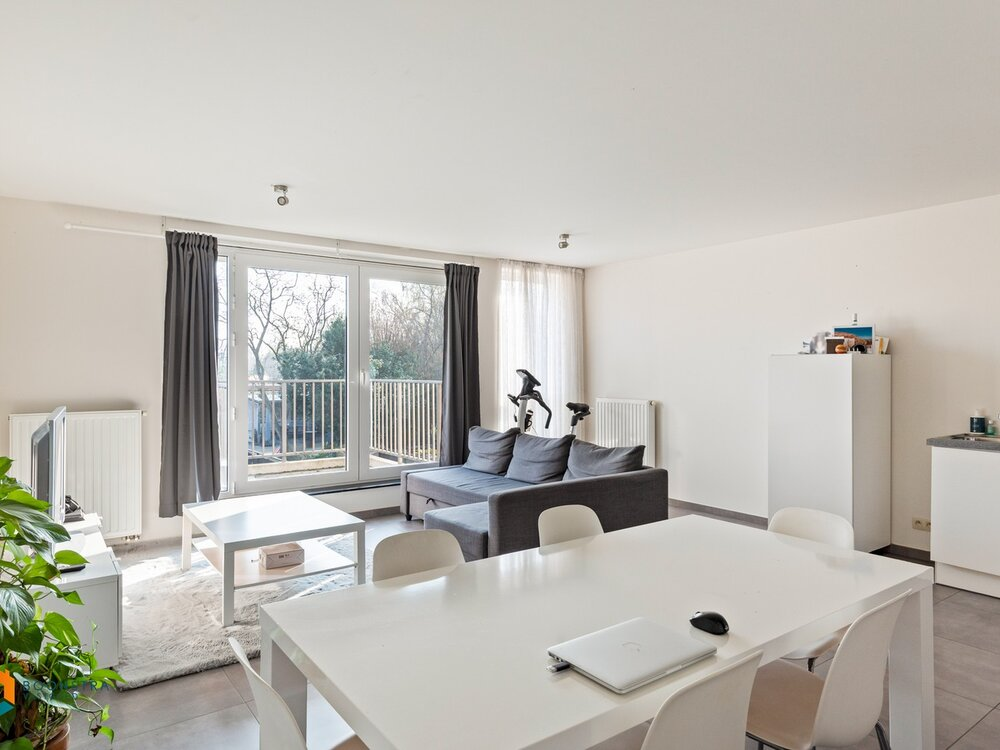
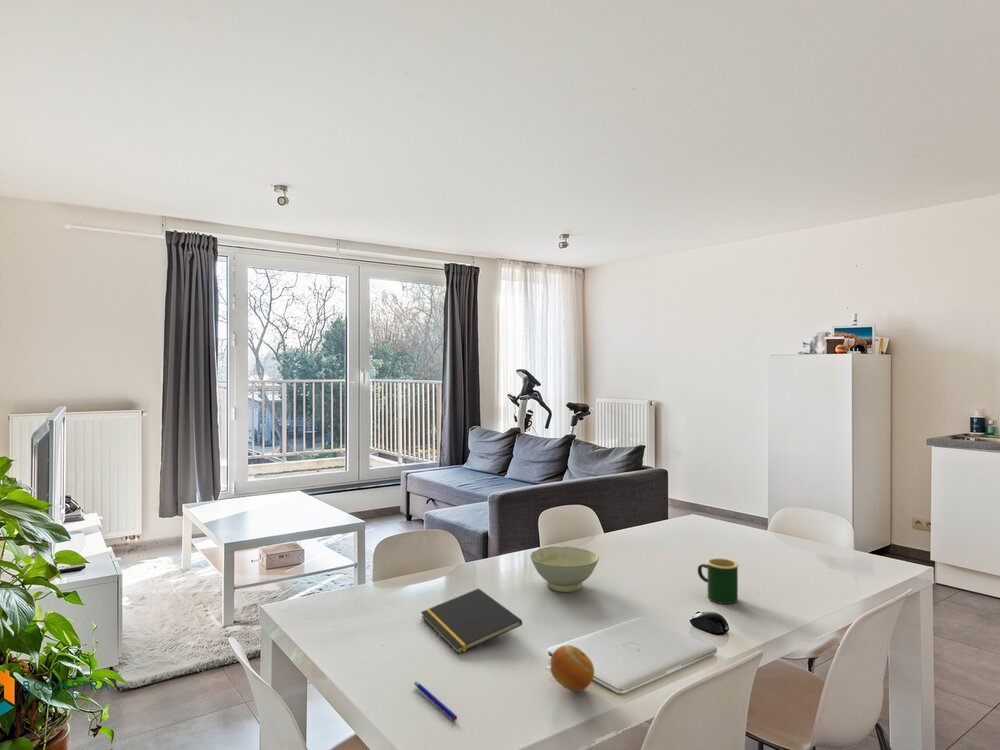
+ notepad (469, 618)
+ mug (716, 578)
+ fruit (572, 667)
+ pen (434, 699)
+ bowl (564, 570)
